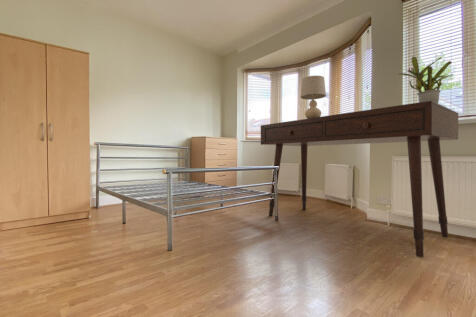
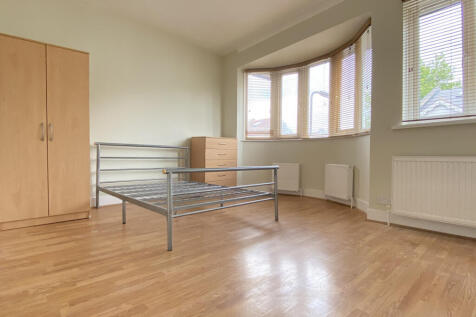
- potted plant (423, 85)
- desk (341, 144)
- table lamp (313, 99)
